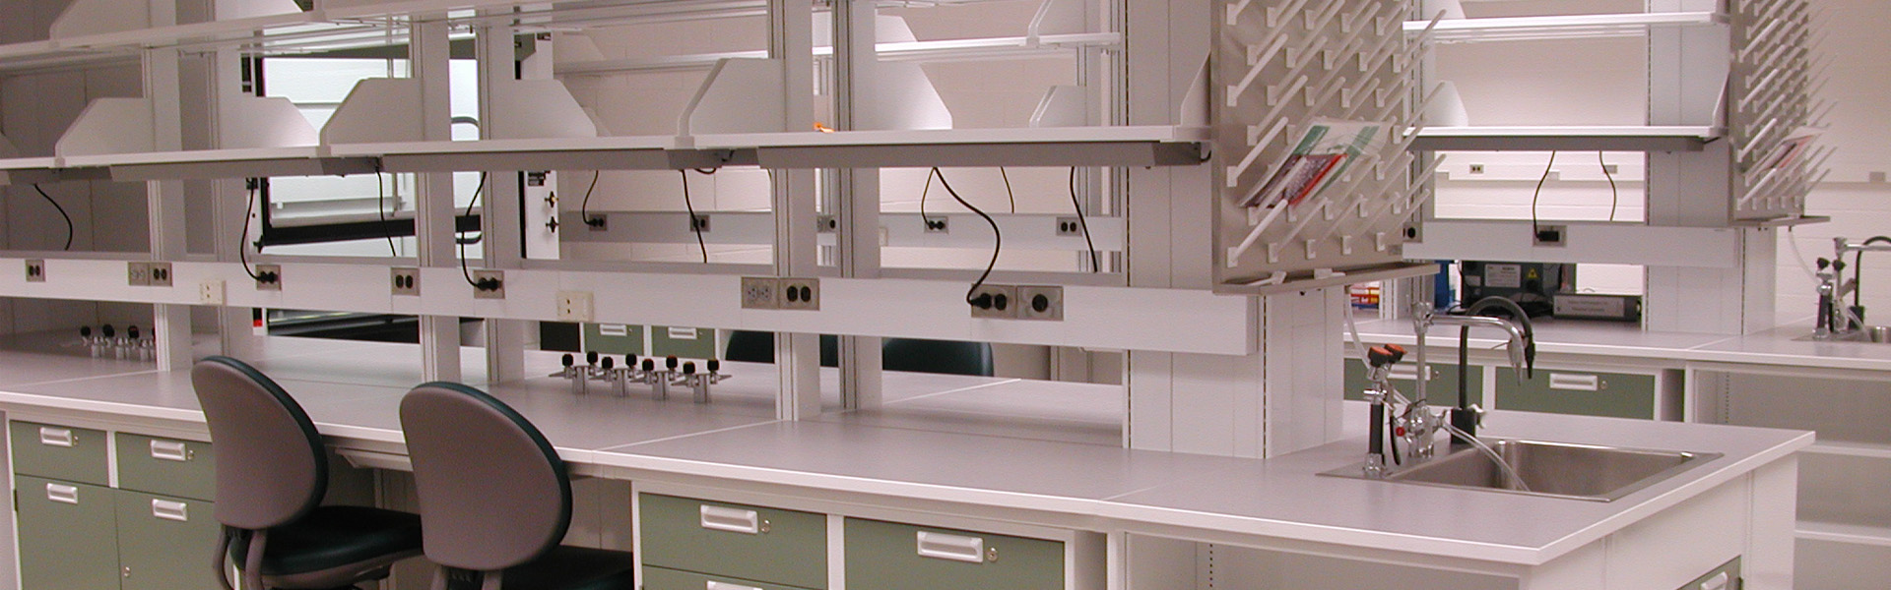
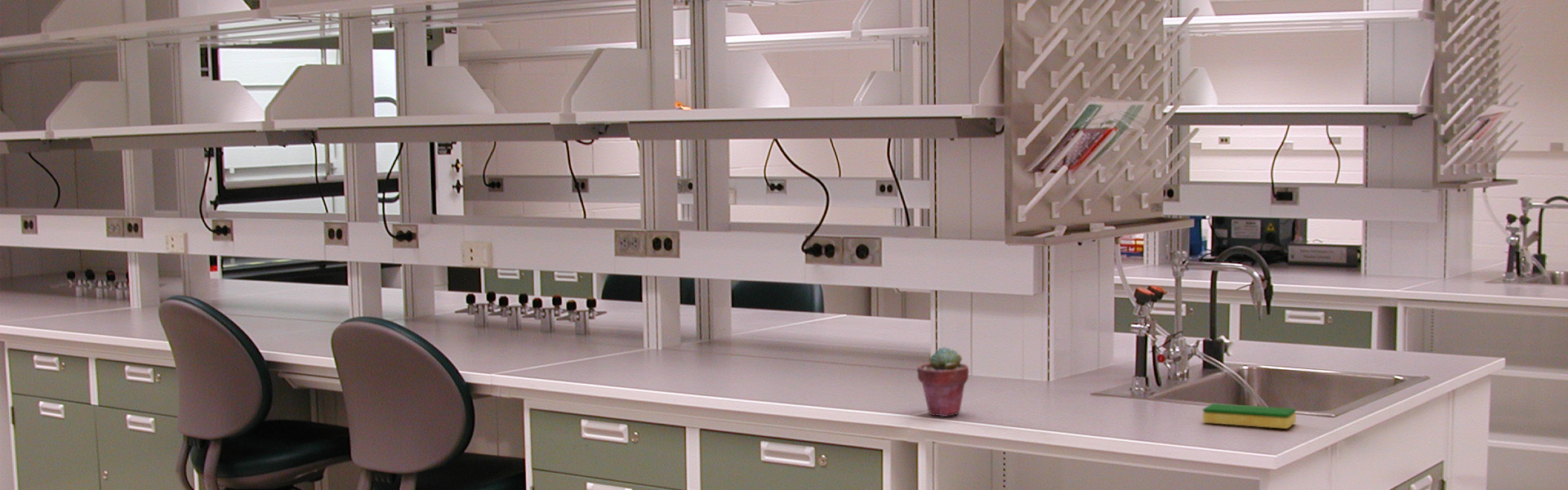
+ dish sponge (1249, 416)
+ potted succulent (943, 380)
